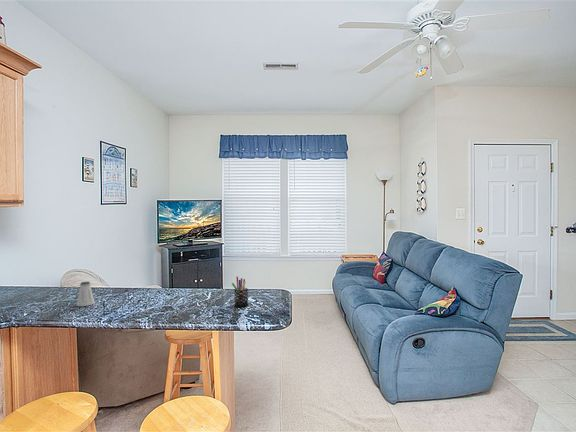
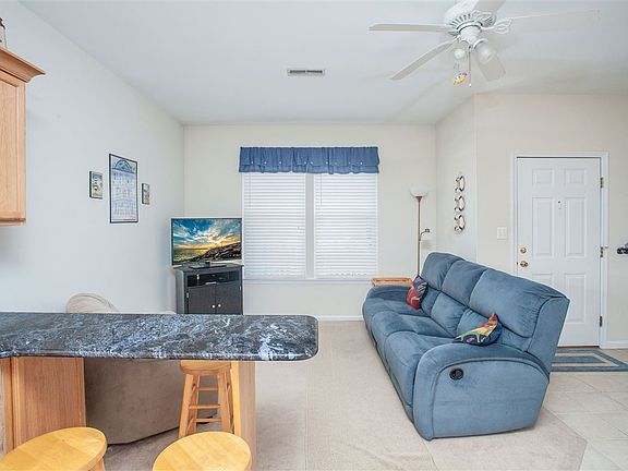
- pen holder (239, 291)
- saltshaker (85, 293)
